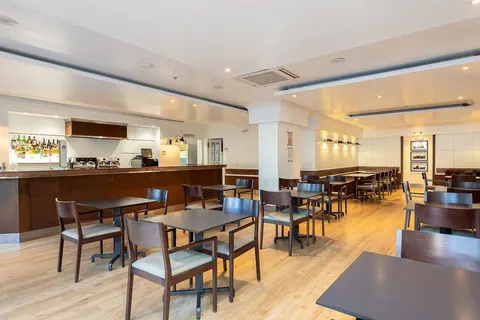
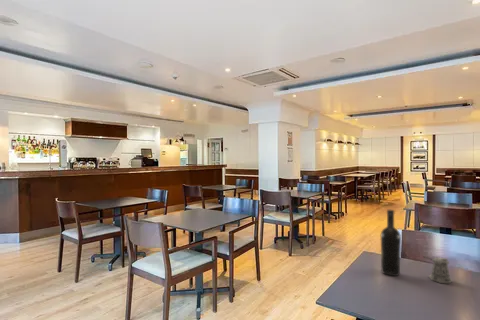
+ wine bottle (390, 241)
+ pepper shaker (438, 267)
